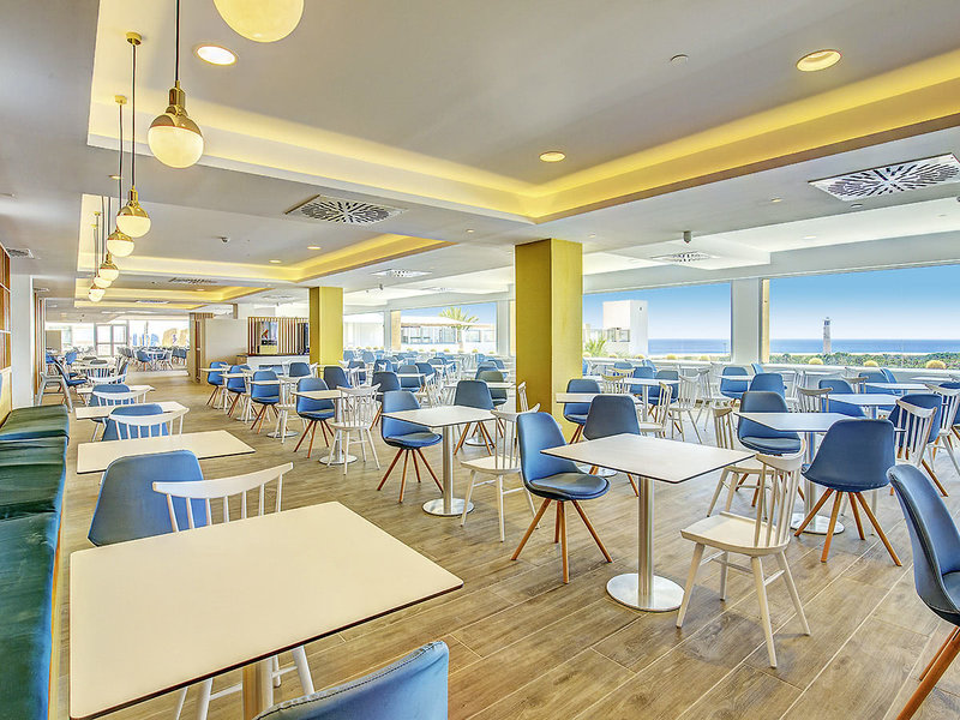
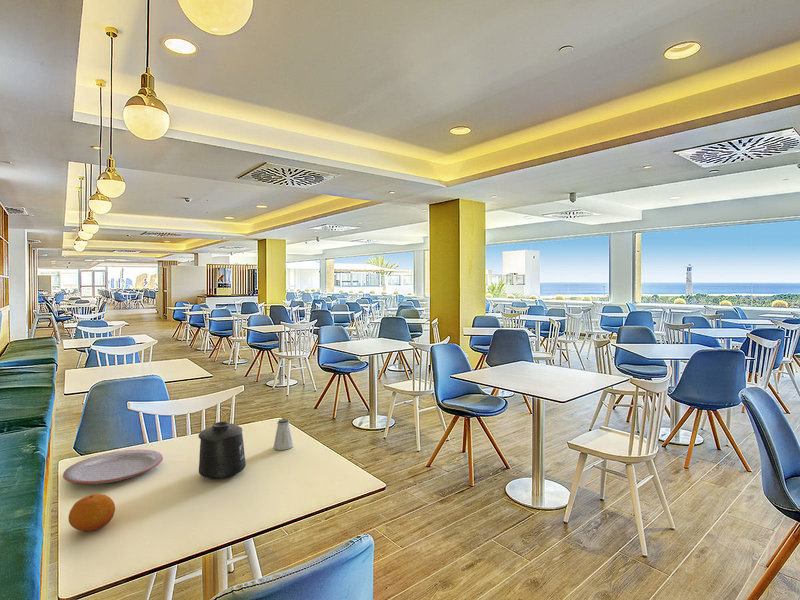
+ saltshaker (283, 433)
+ plate (115, 467)
+ fruit (92, 512)
+ mug (221, 446)
